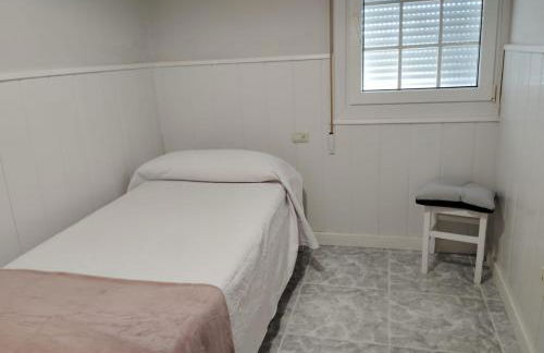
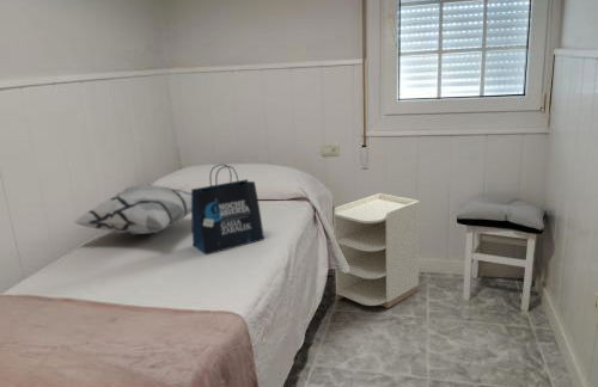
+ decorative pillow (147, 209)
+ nightstand (377, 248)
+ tote bag (225, 204)
